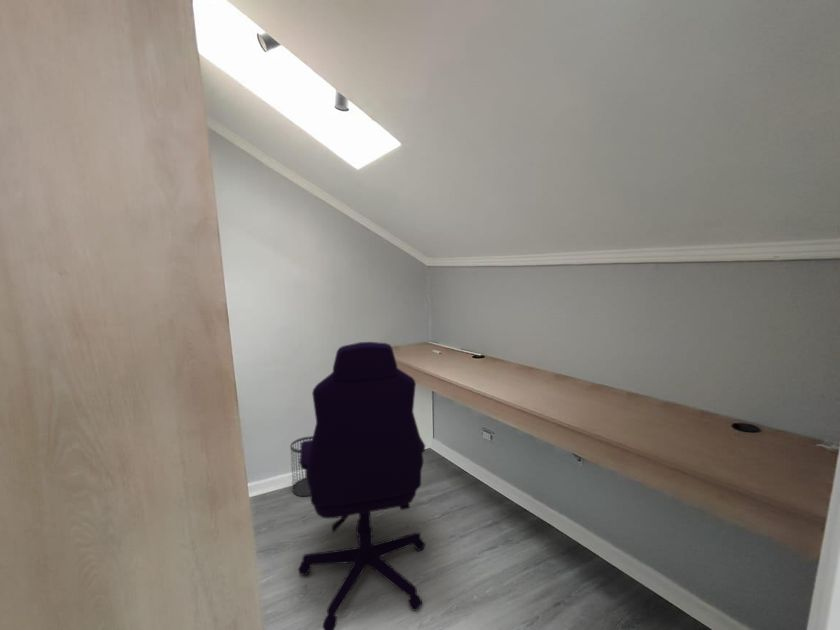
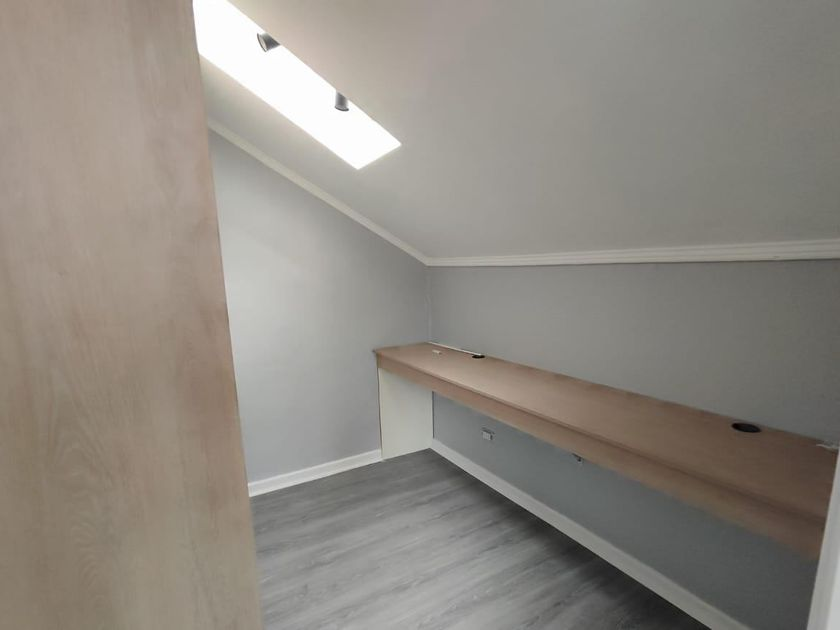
- office chair (361, 453)
- wastebasket (304, 469)
